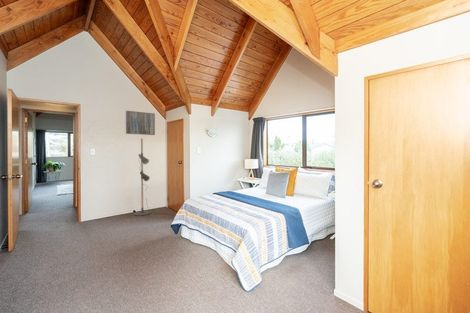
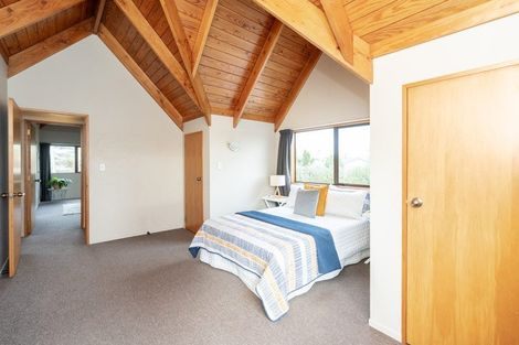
- wall art (140, 123)
- floor lamp (149, 177)
